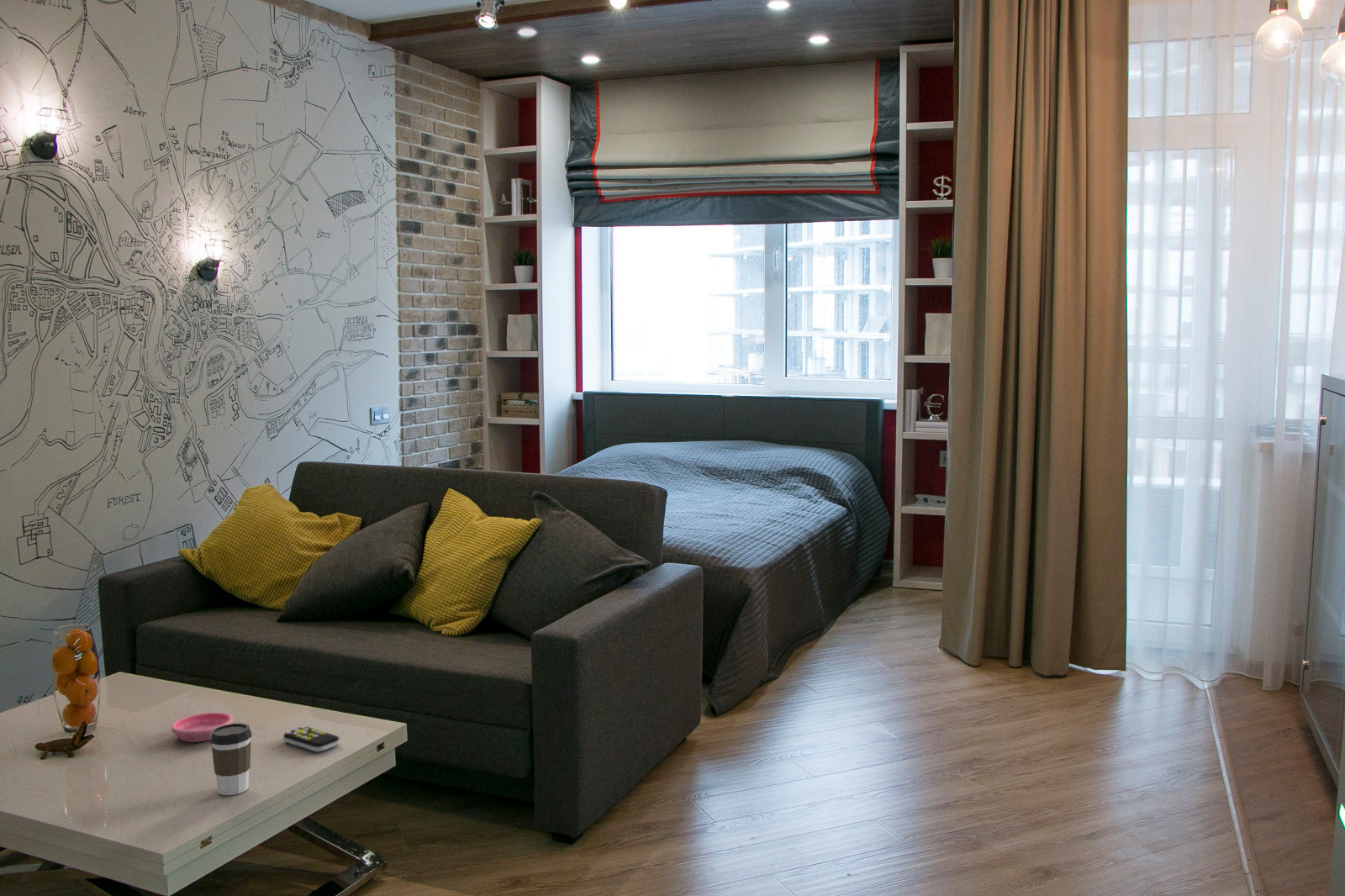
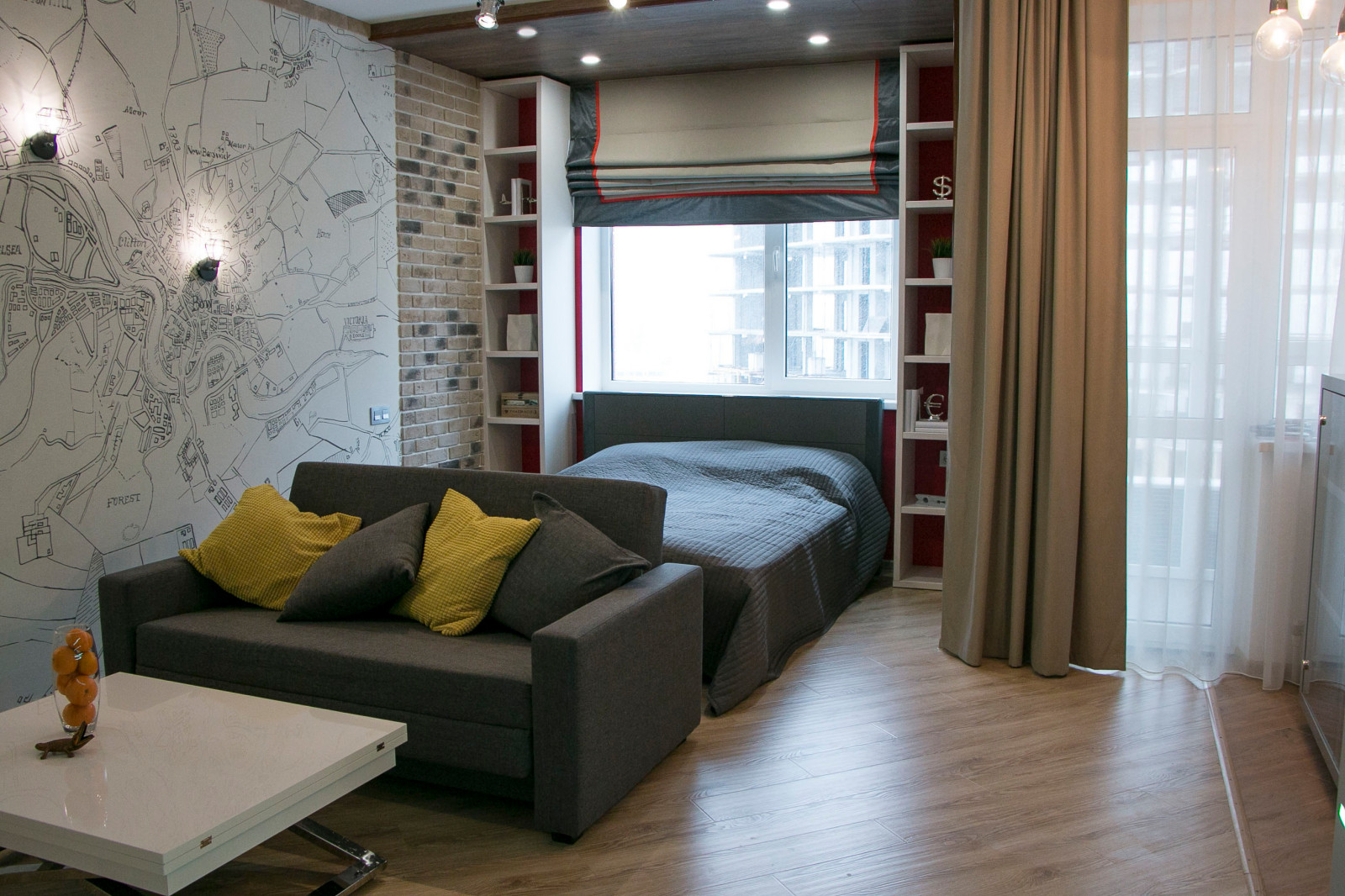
- saucer (203, 727)
- remote control (311, 738)
- coffee cup (231, 759)
